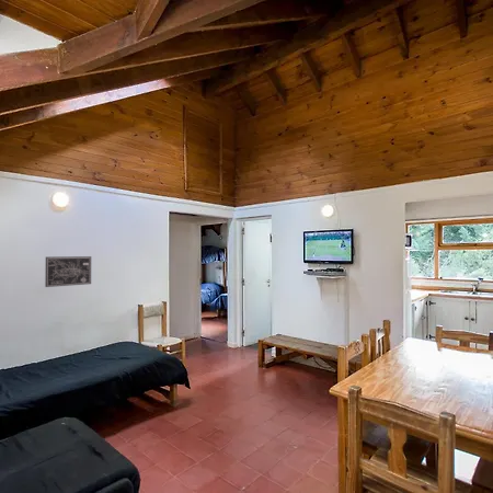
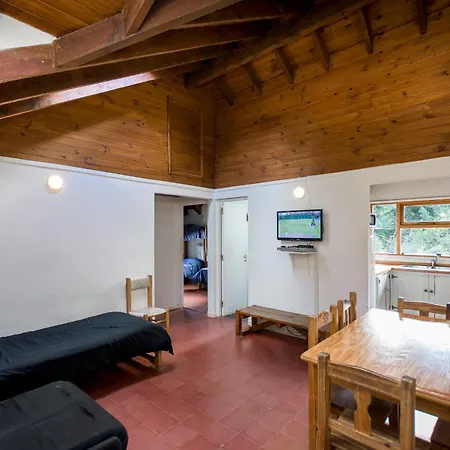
- wall art (69, 271)
